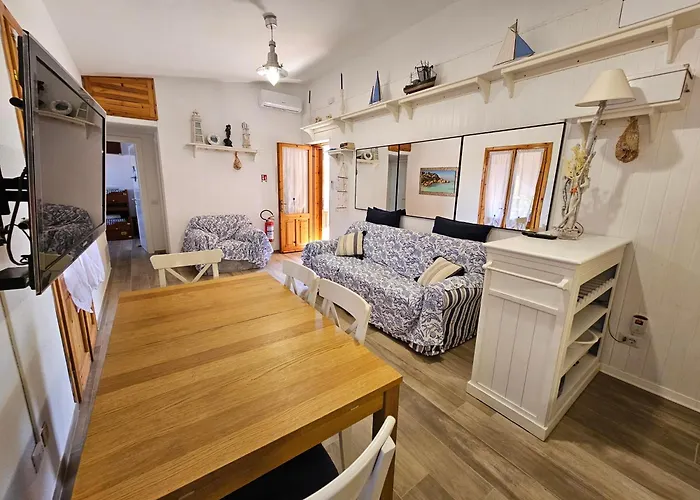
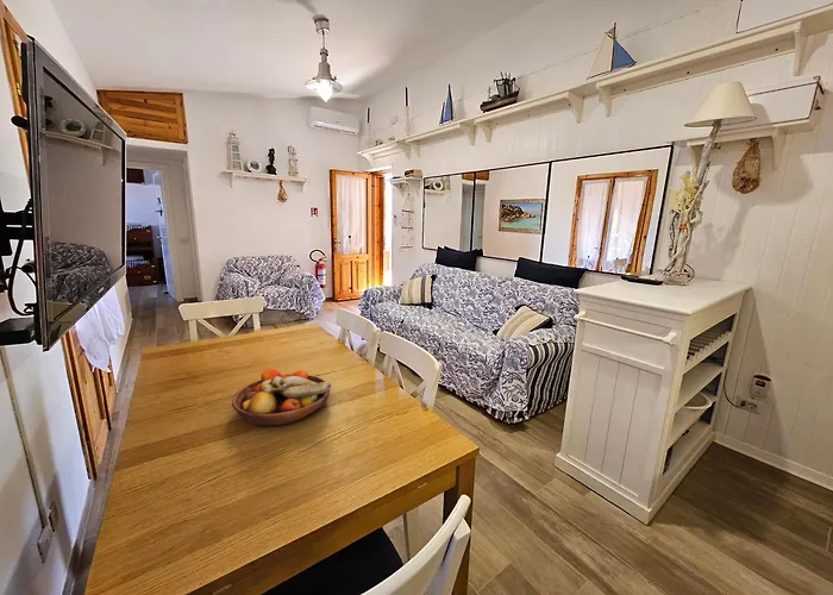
+ fruit bowl (283, 388)
